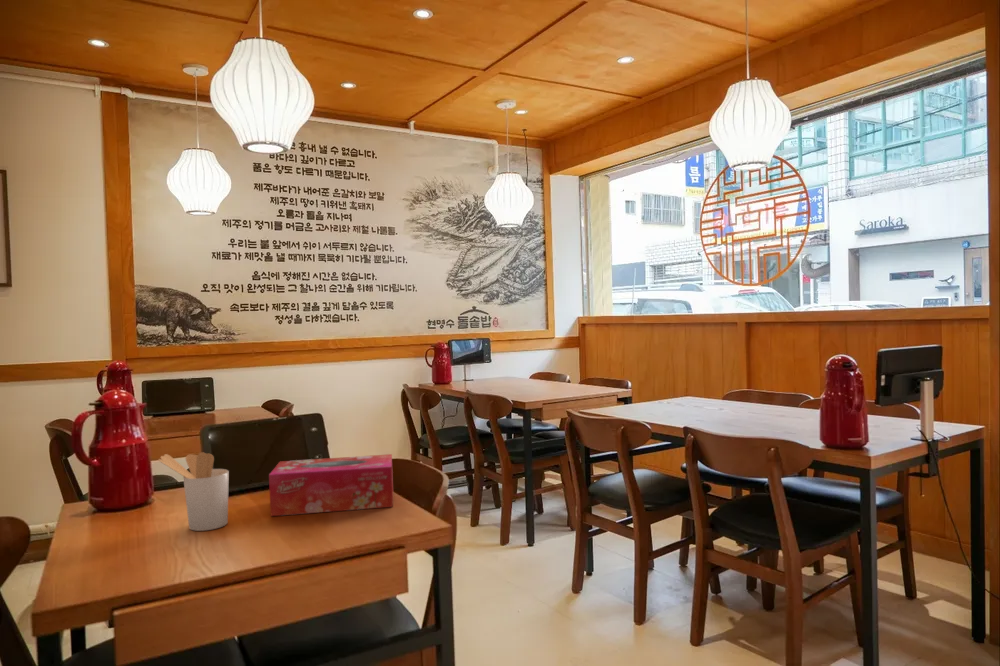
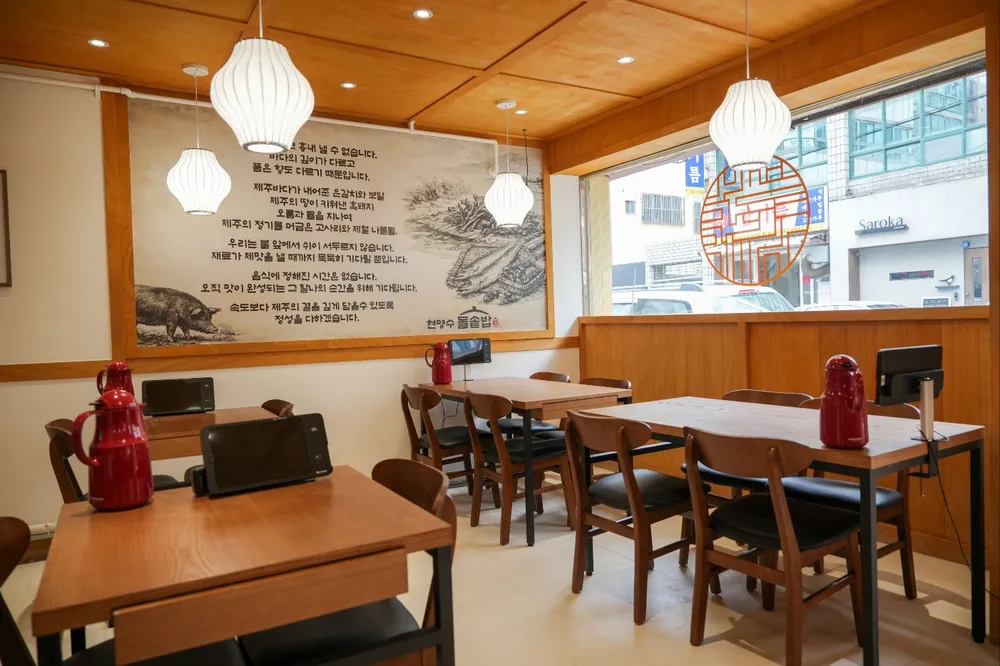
- tissue box (334, 483)
- utensil holder (194, 488)
